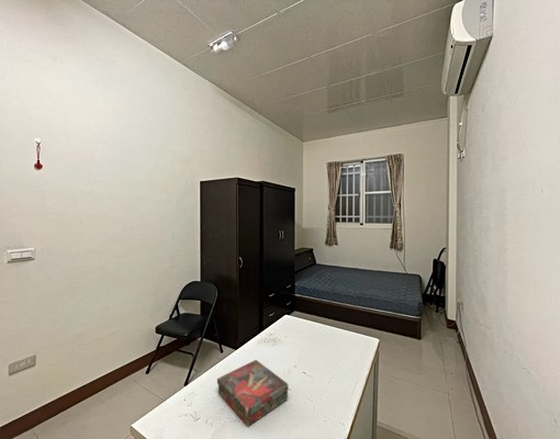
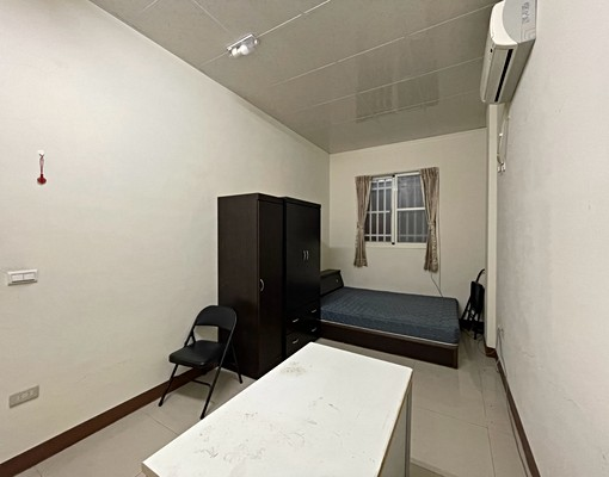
- book (251, 389)
